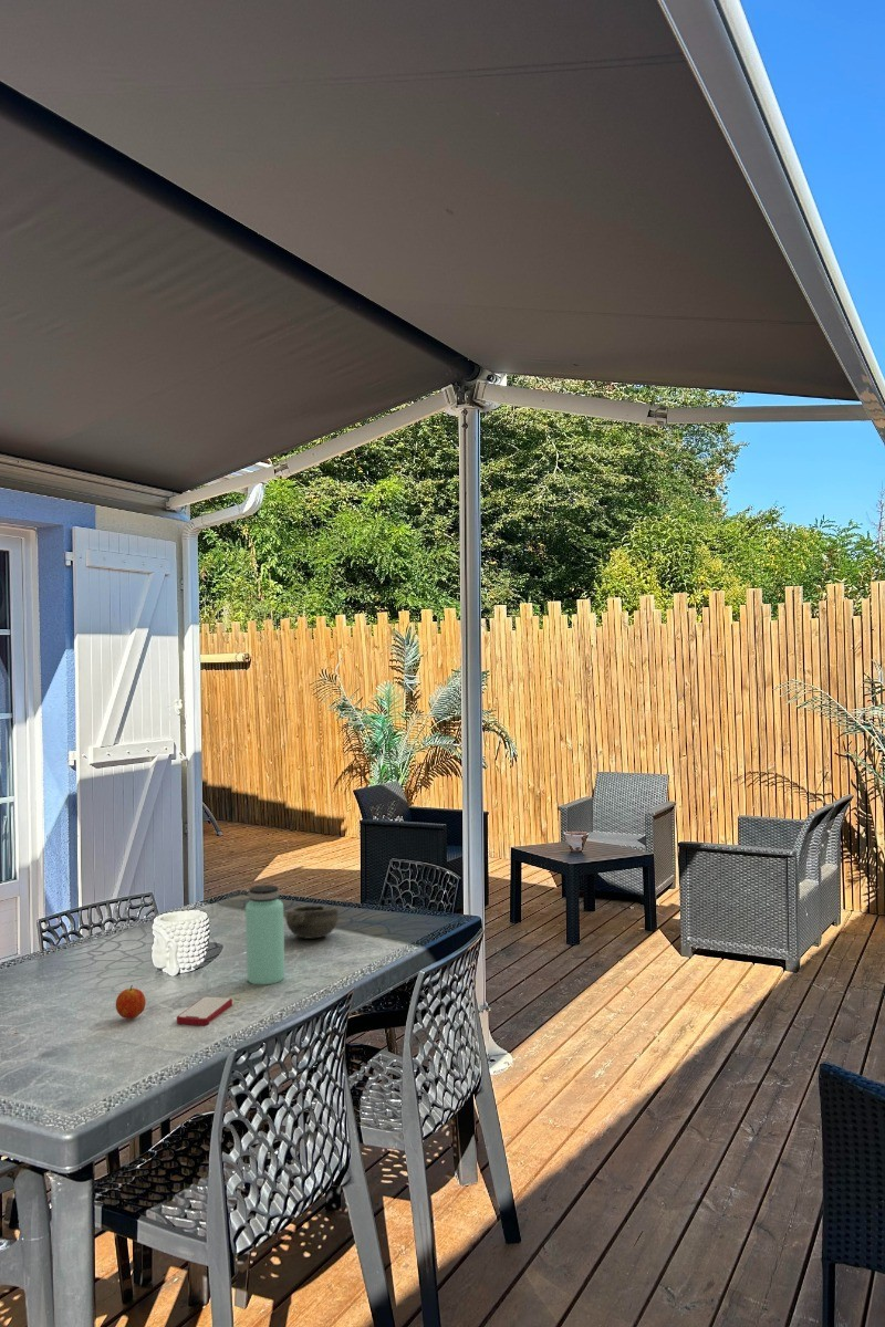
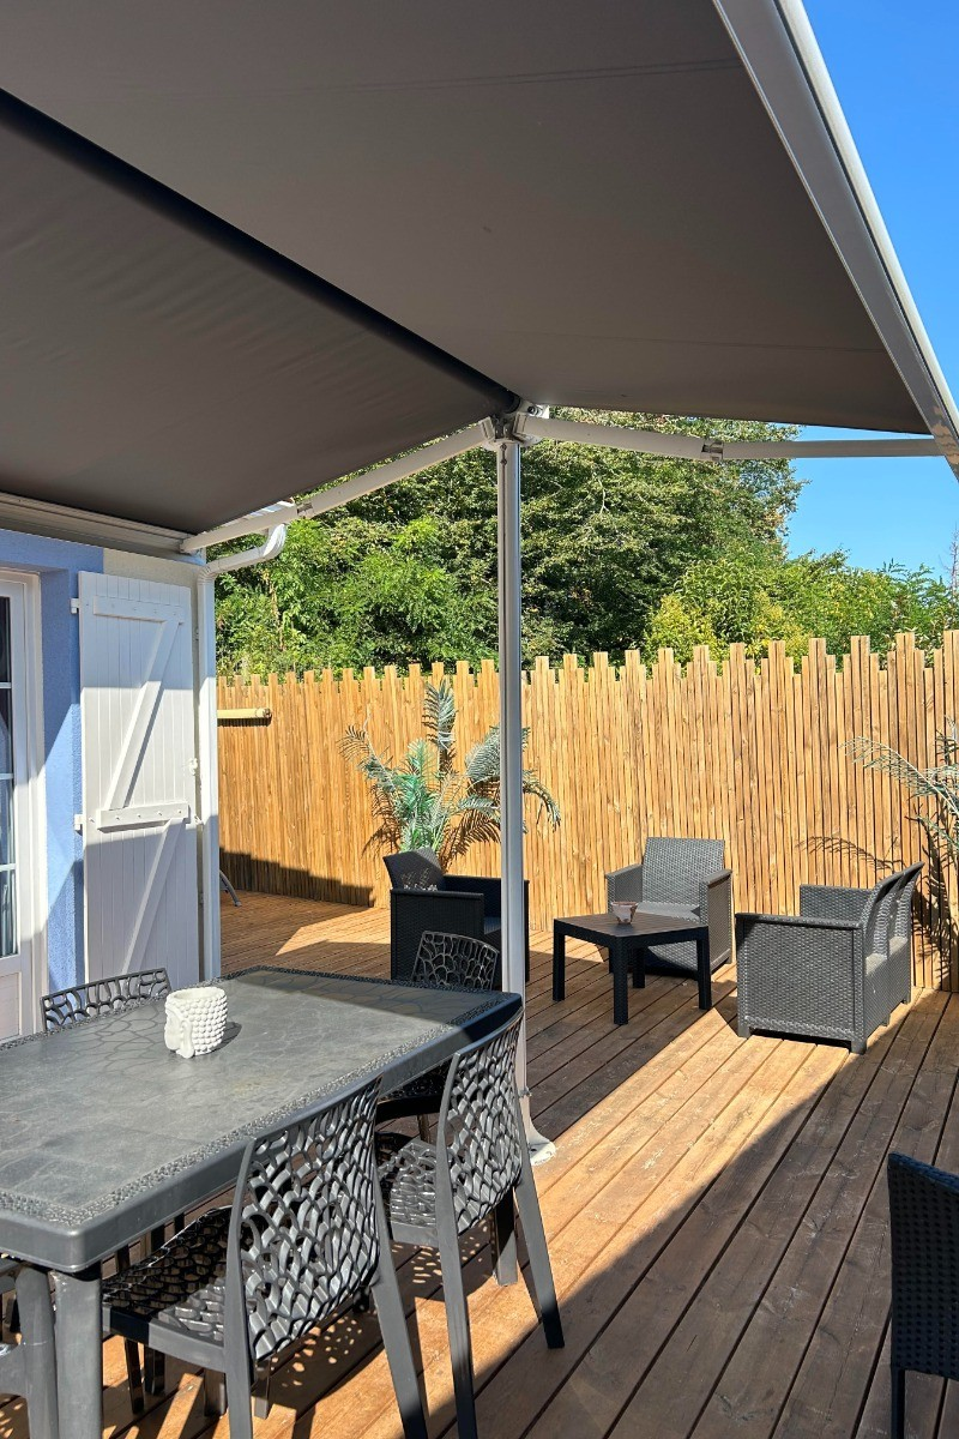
- bottle (264, 933)
- smartphone (205, 1010)
- bowl (309, 921)
- fruit (131, 1001)
